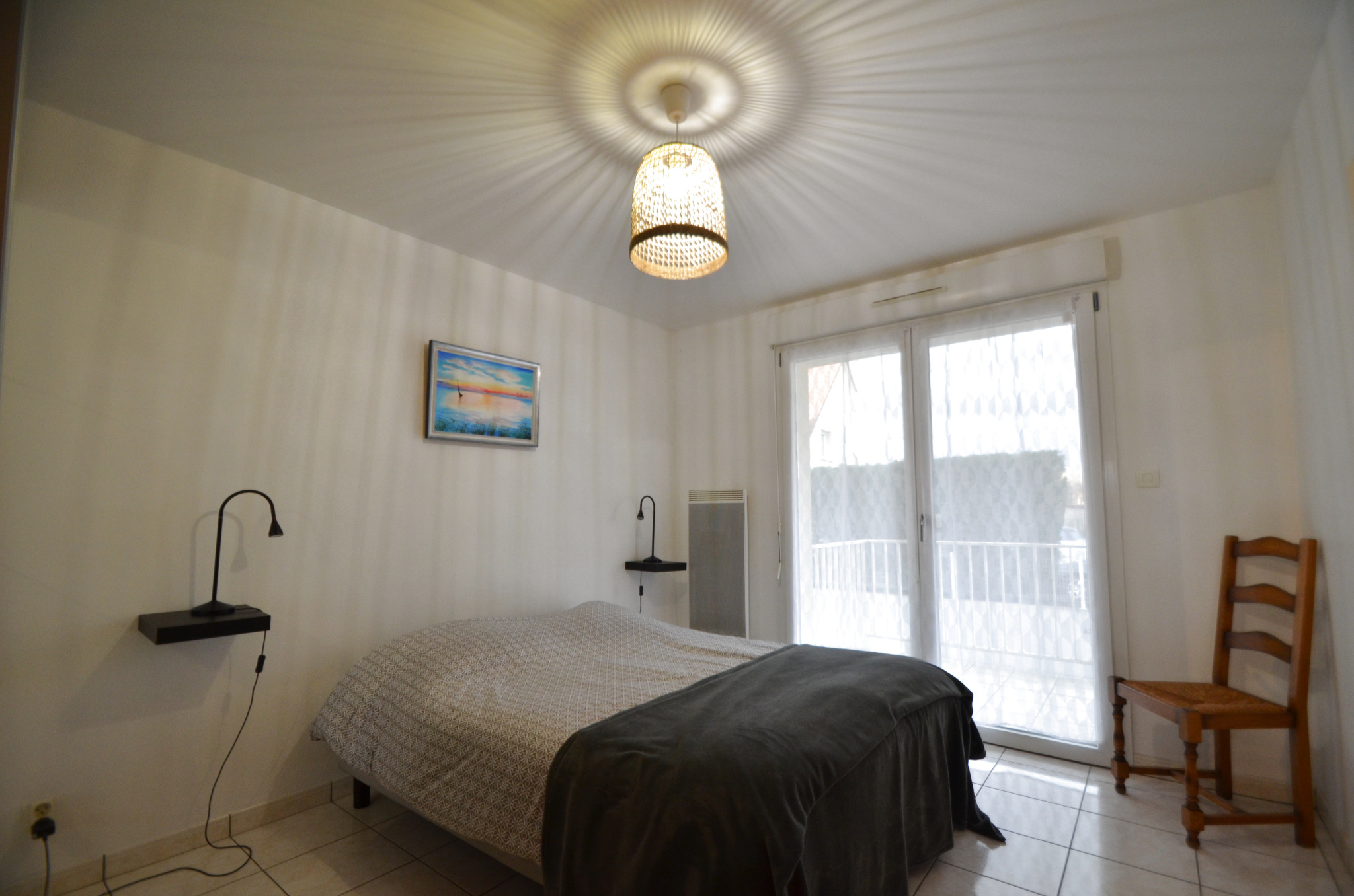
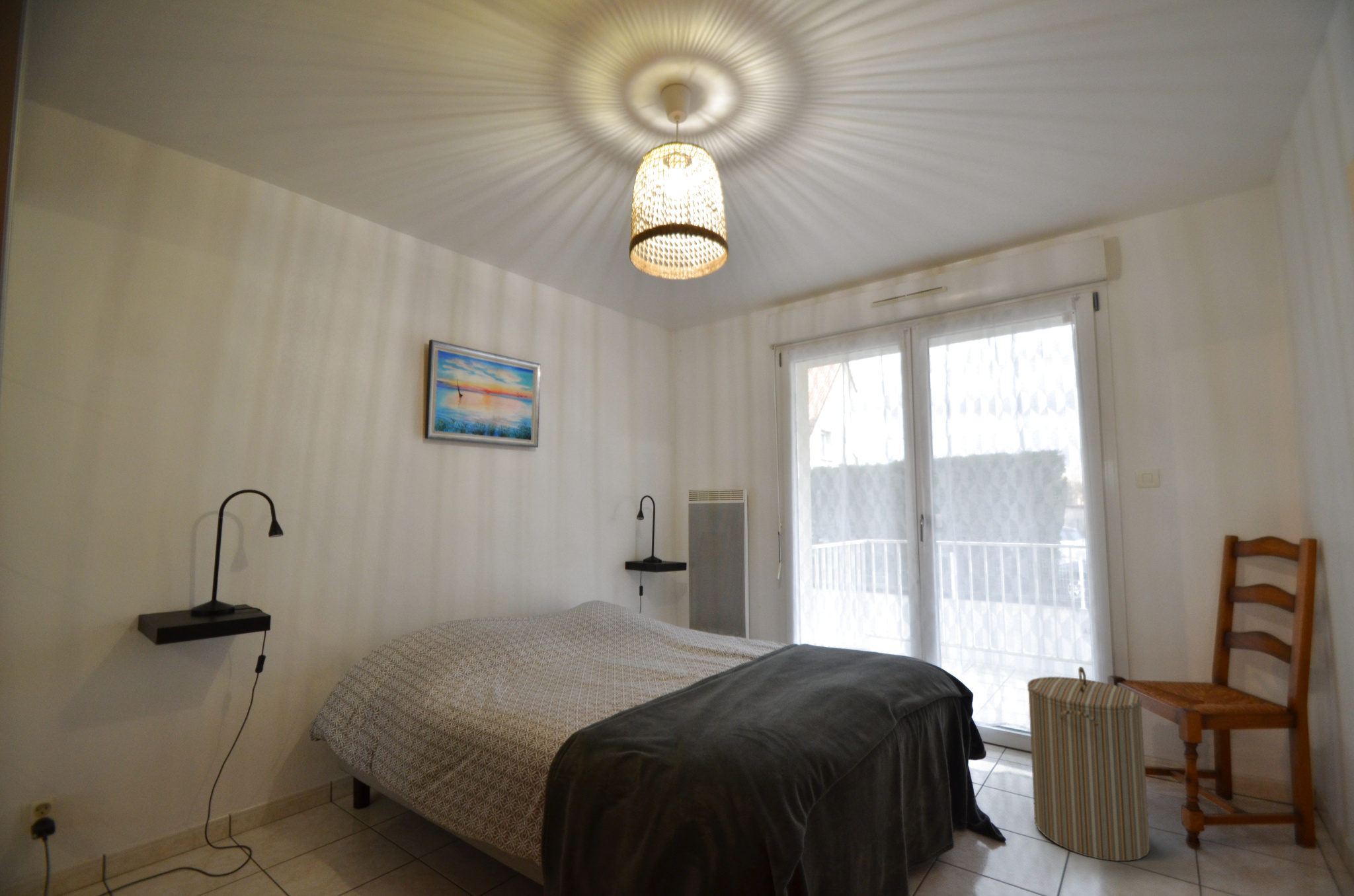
+ laundry hamper (1085, 750)
